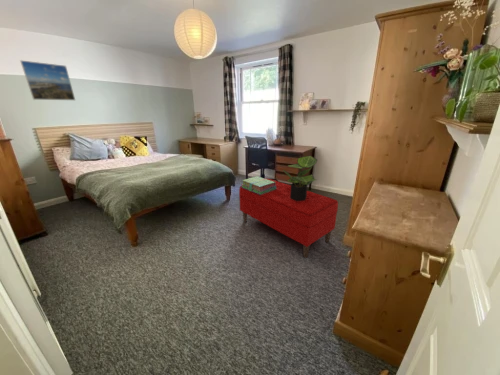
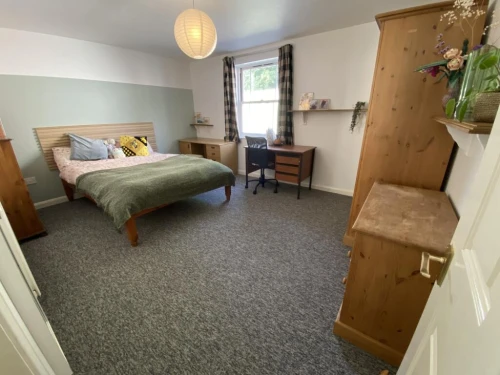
- stack of books (258, 184)
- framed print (50, 82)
- bench (283, 212)
- potted plant (303, 178)
